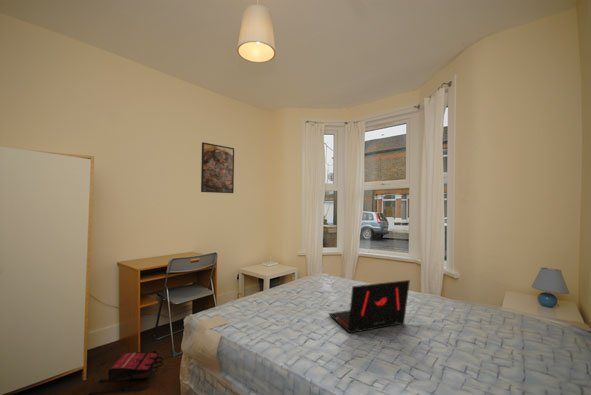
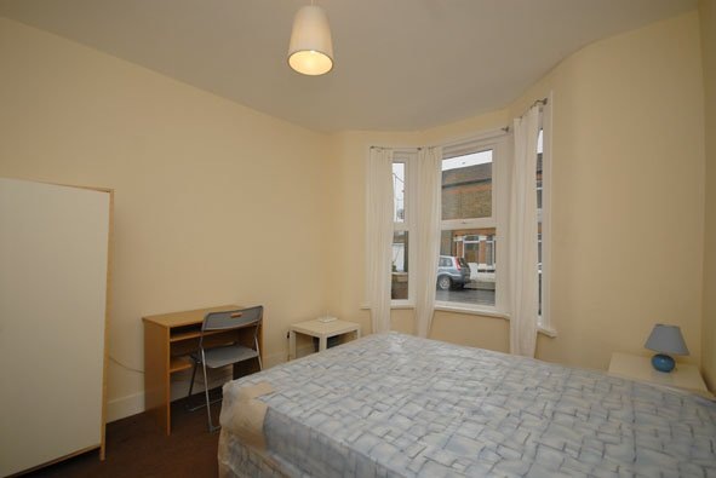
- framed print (218, 169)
- backpack (130, 369)
- laptop (367, 298)
